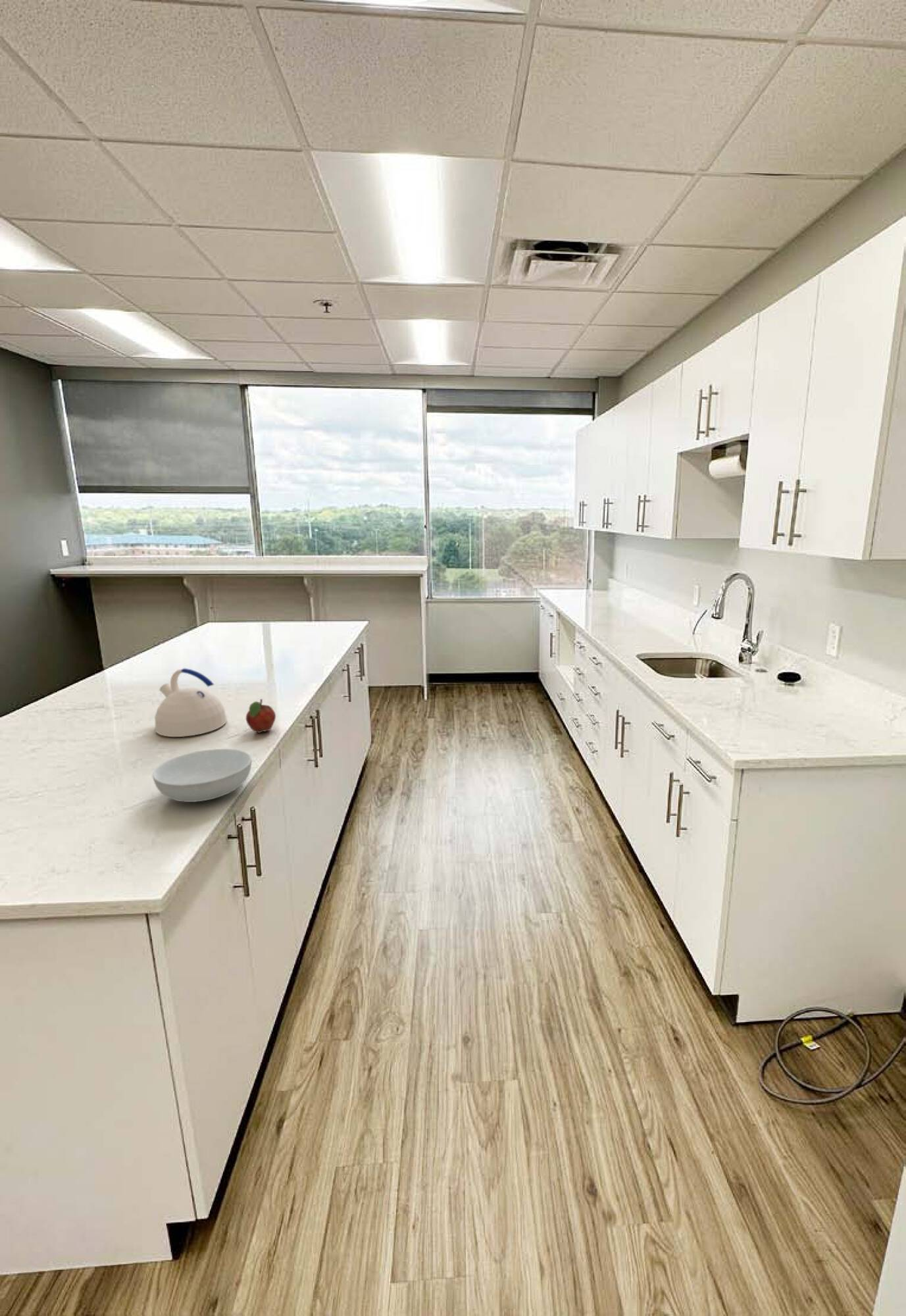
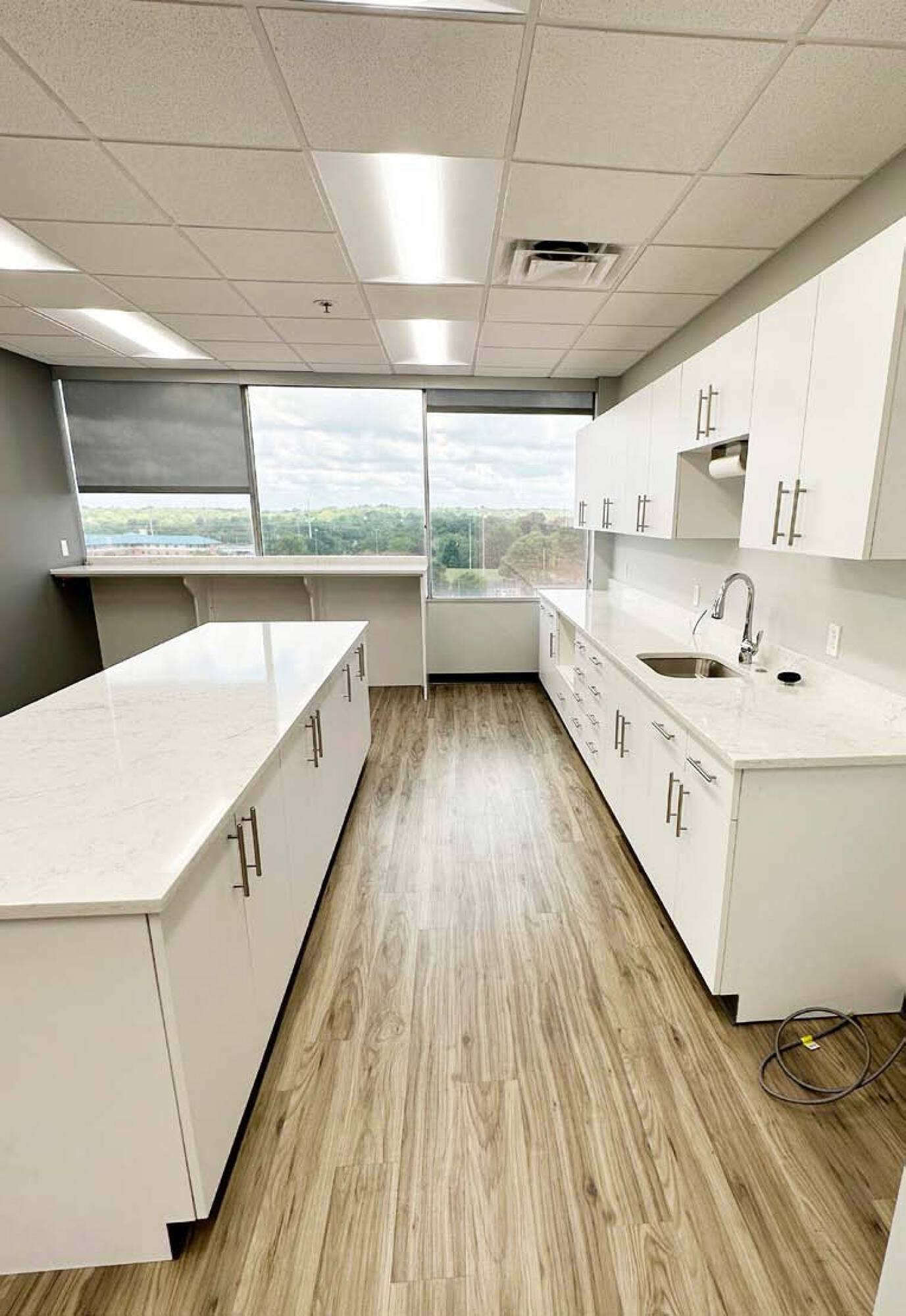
- serving bowl (205, 778)
- kettle (188, 697)
- fruit (260, 716)
